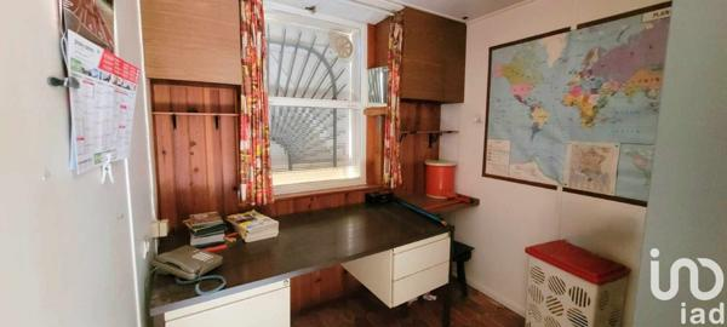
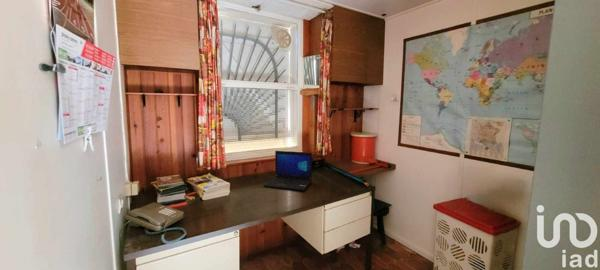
+ laptop (288, 169)
